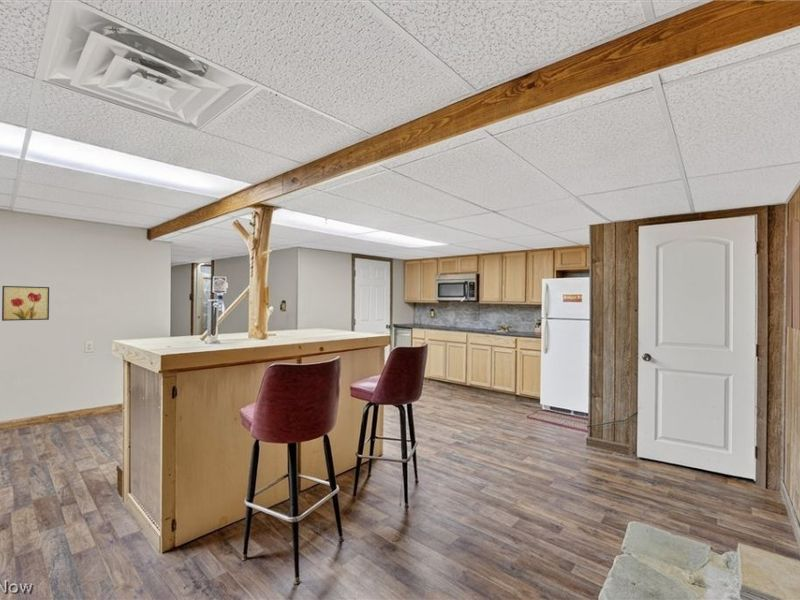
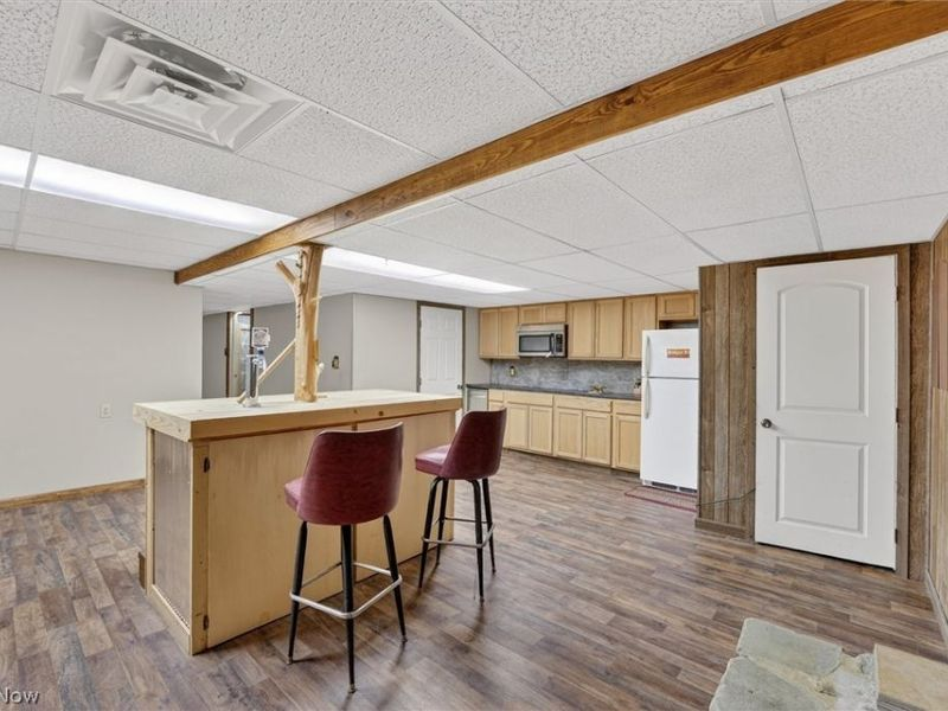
- wall art (26, 303)
